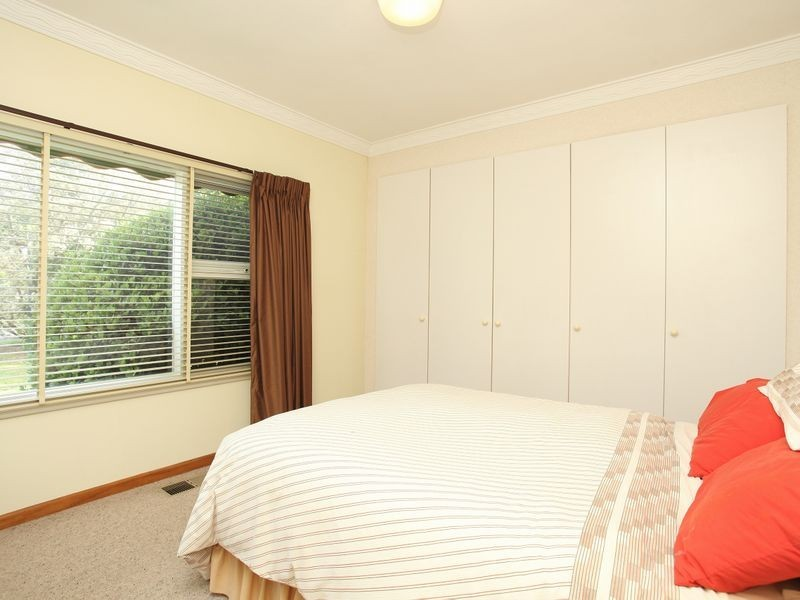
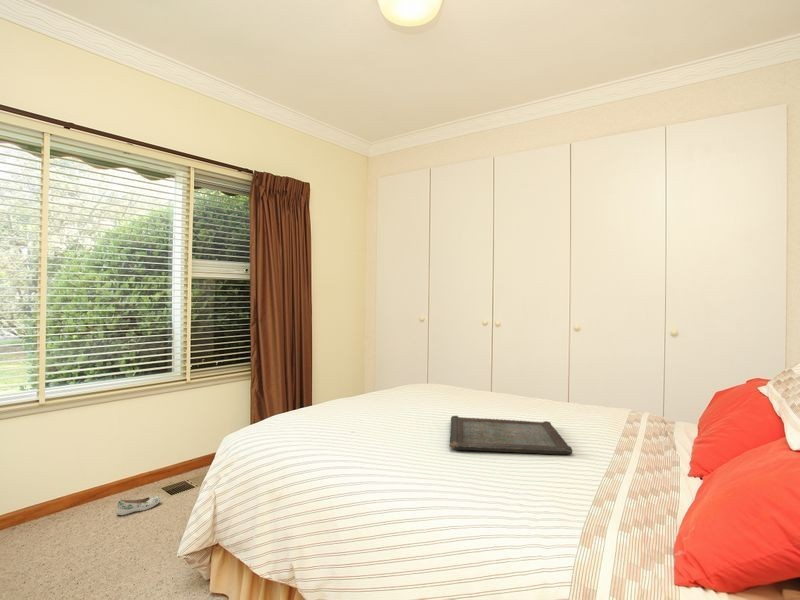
+ serving tray (504, 433)
+ shoe (139, 502)
